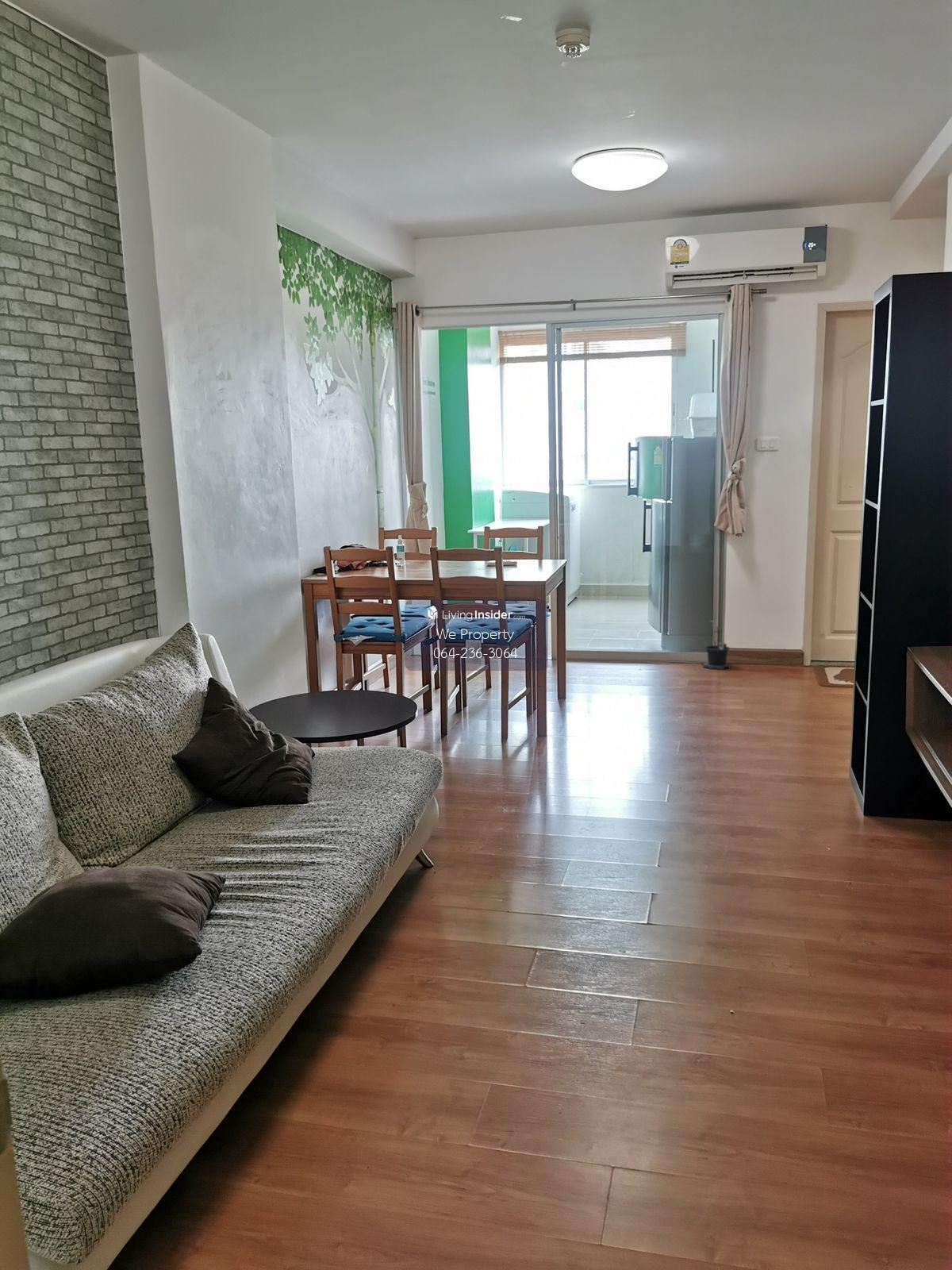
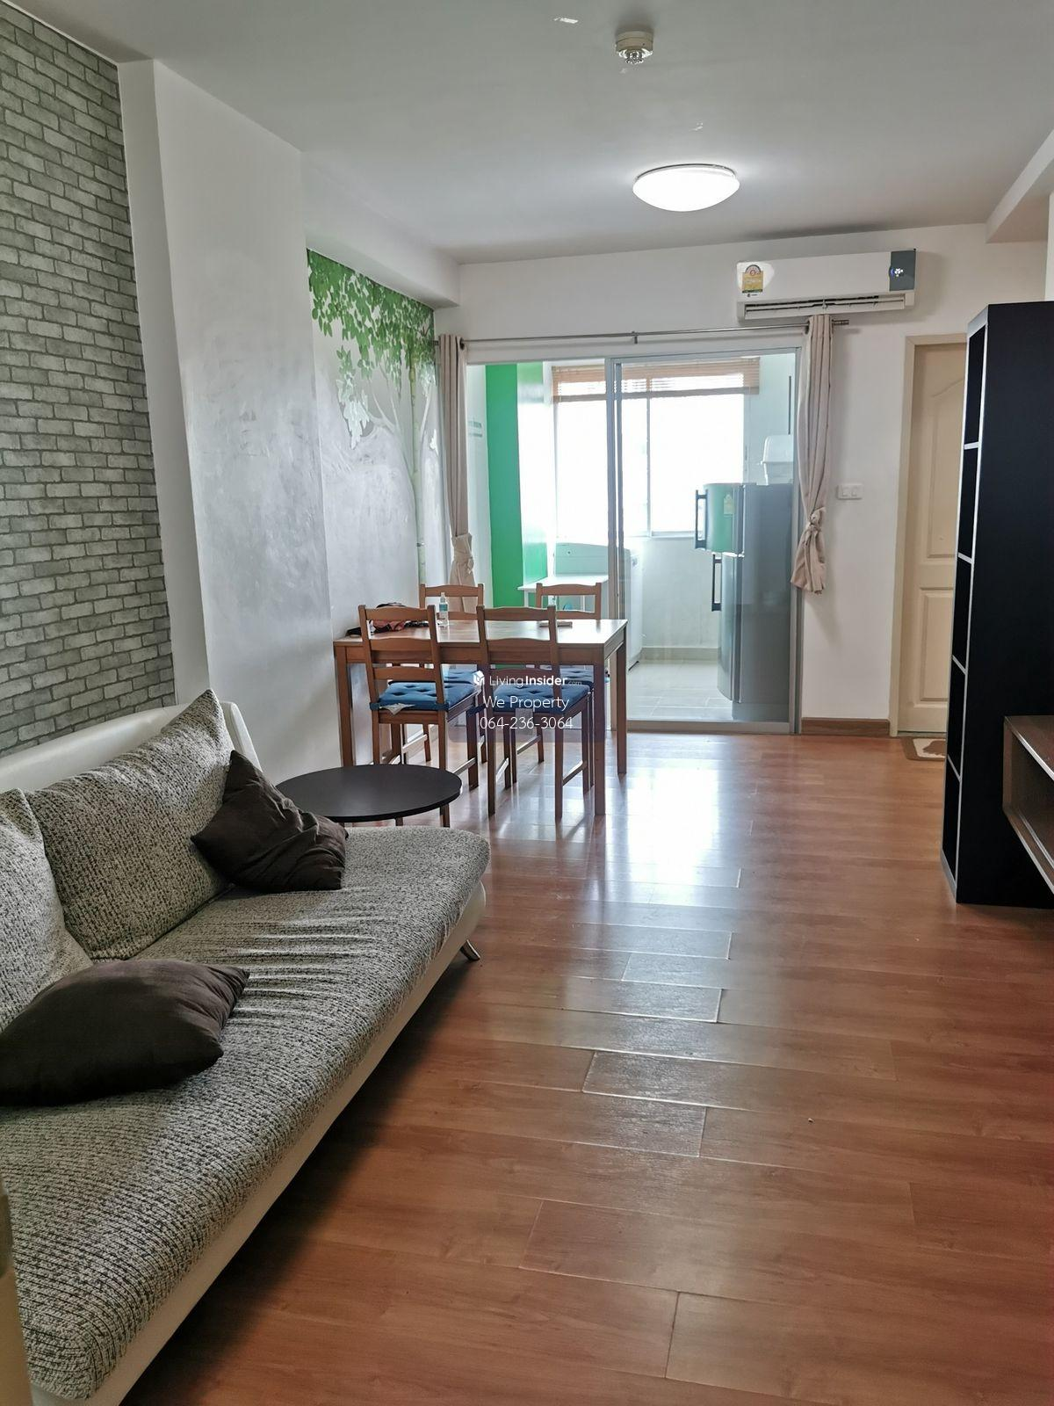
- potted plant (716, 643)
